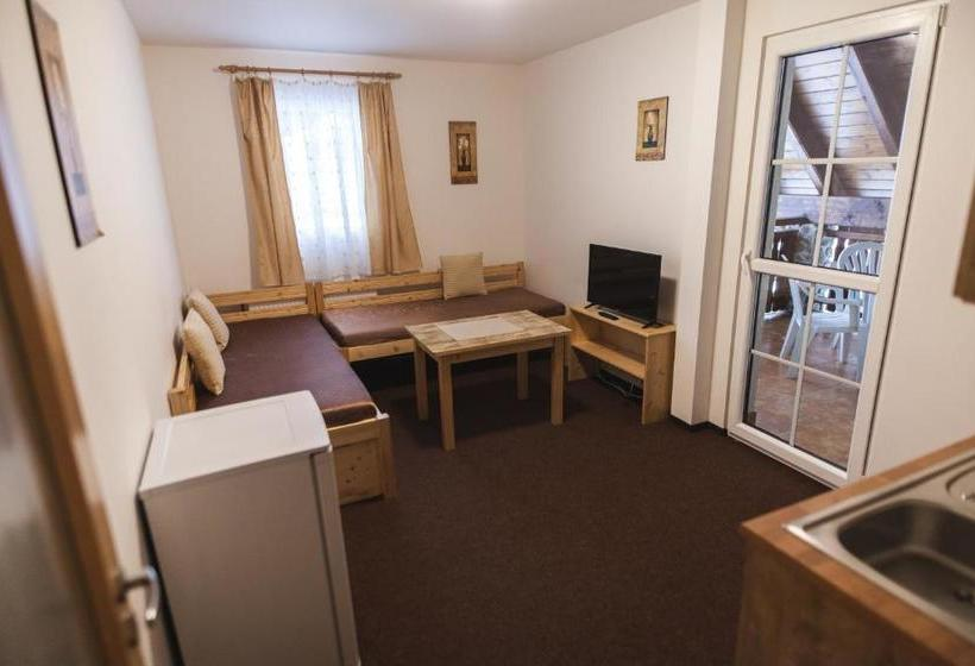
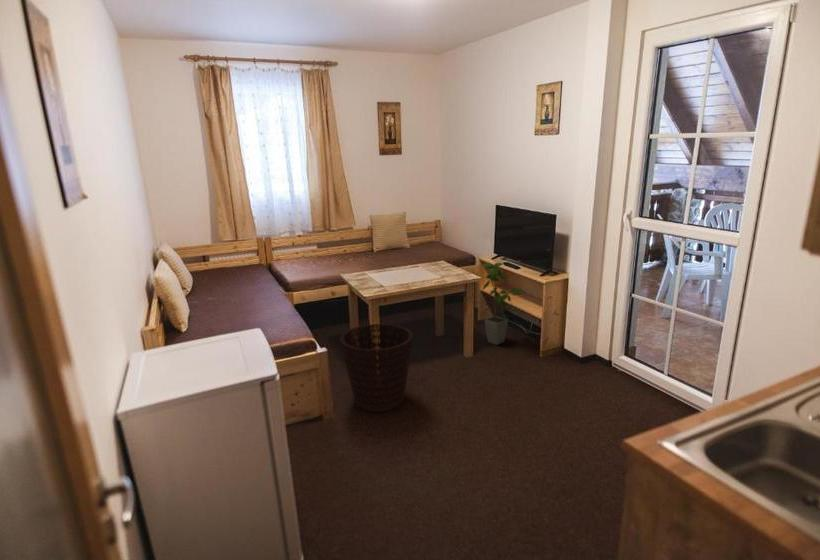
+ basket (378, 368)
+ house plant (499, 304)
